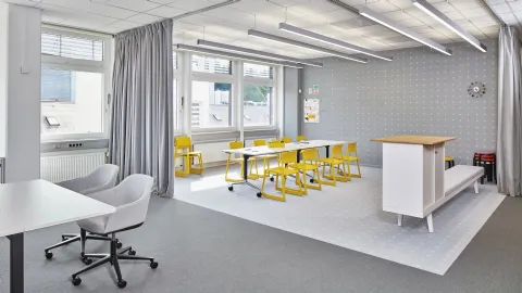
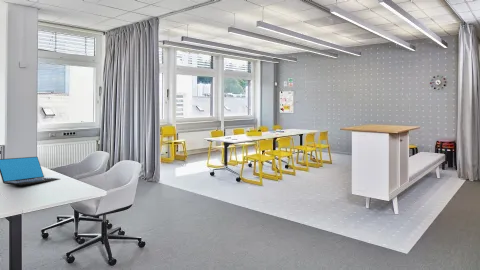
+ laptop (29, 170)
